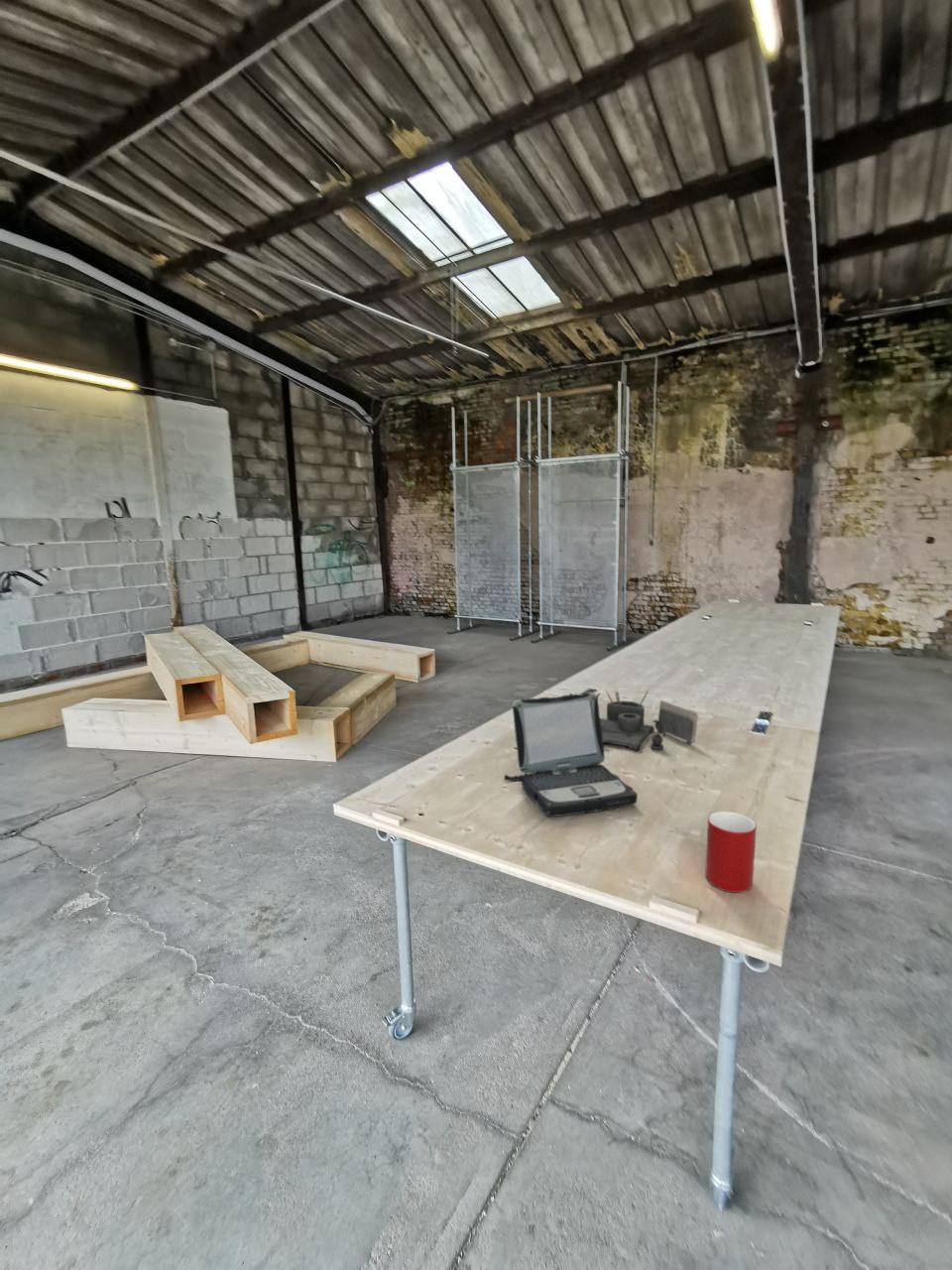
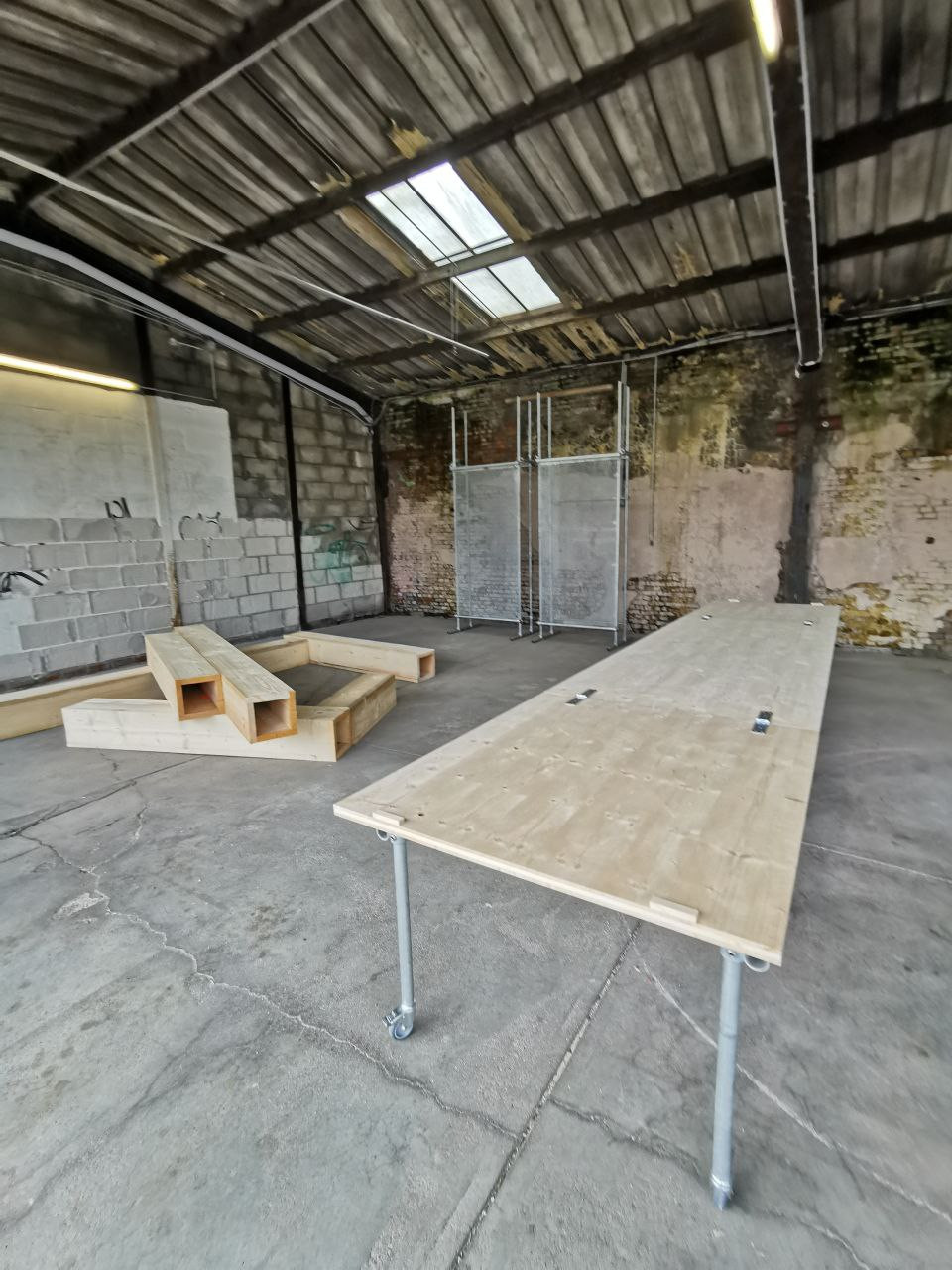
- cup (732, 846)
- laptop (569, 748)
- desk organizer (624, 713)
